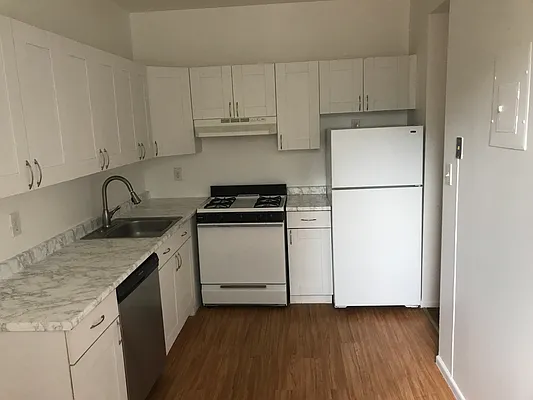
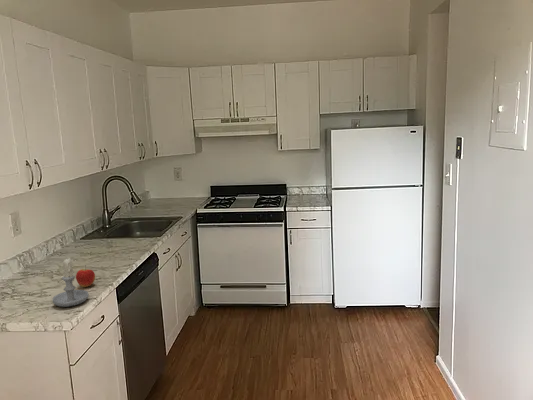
+ candle (68, 280)
+ apple (85, 276)
